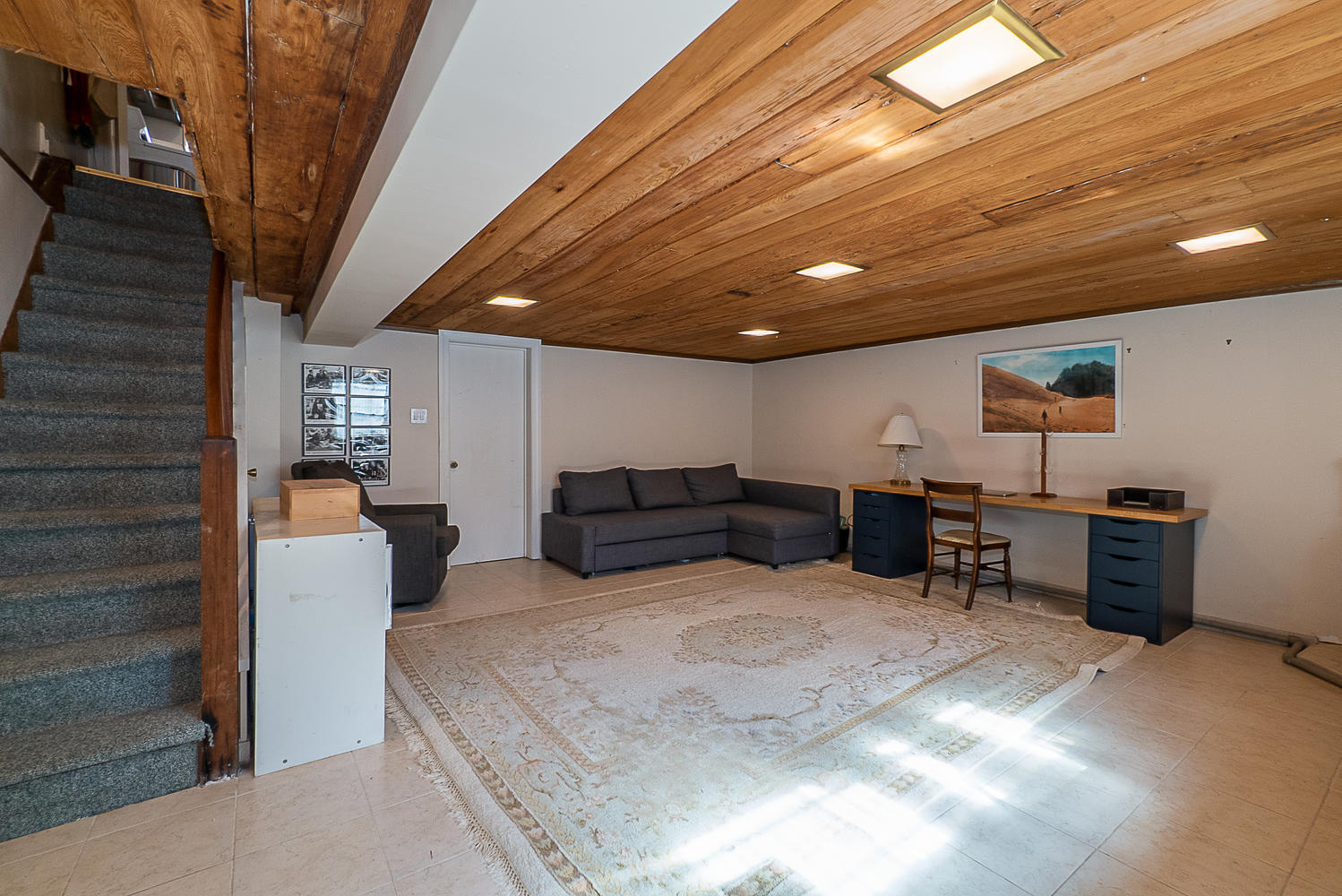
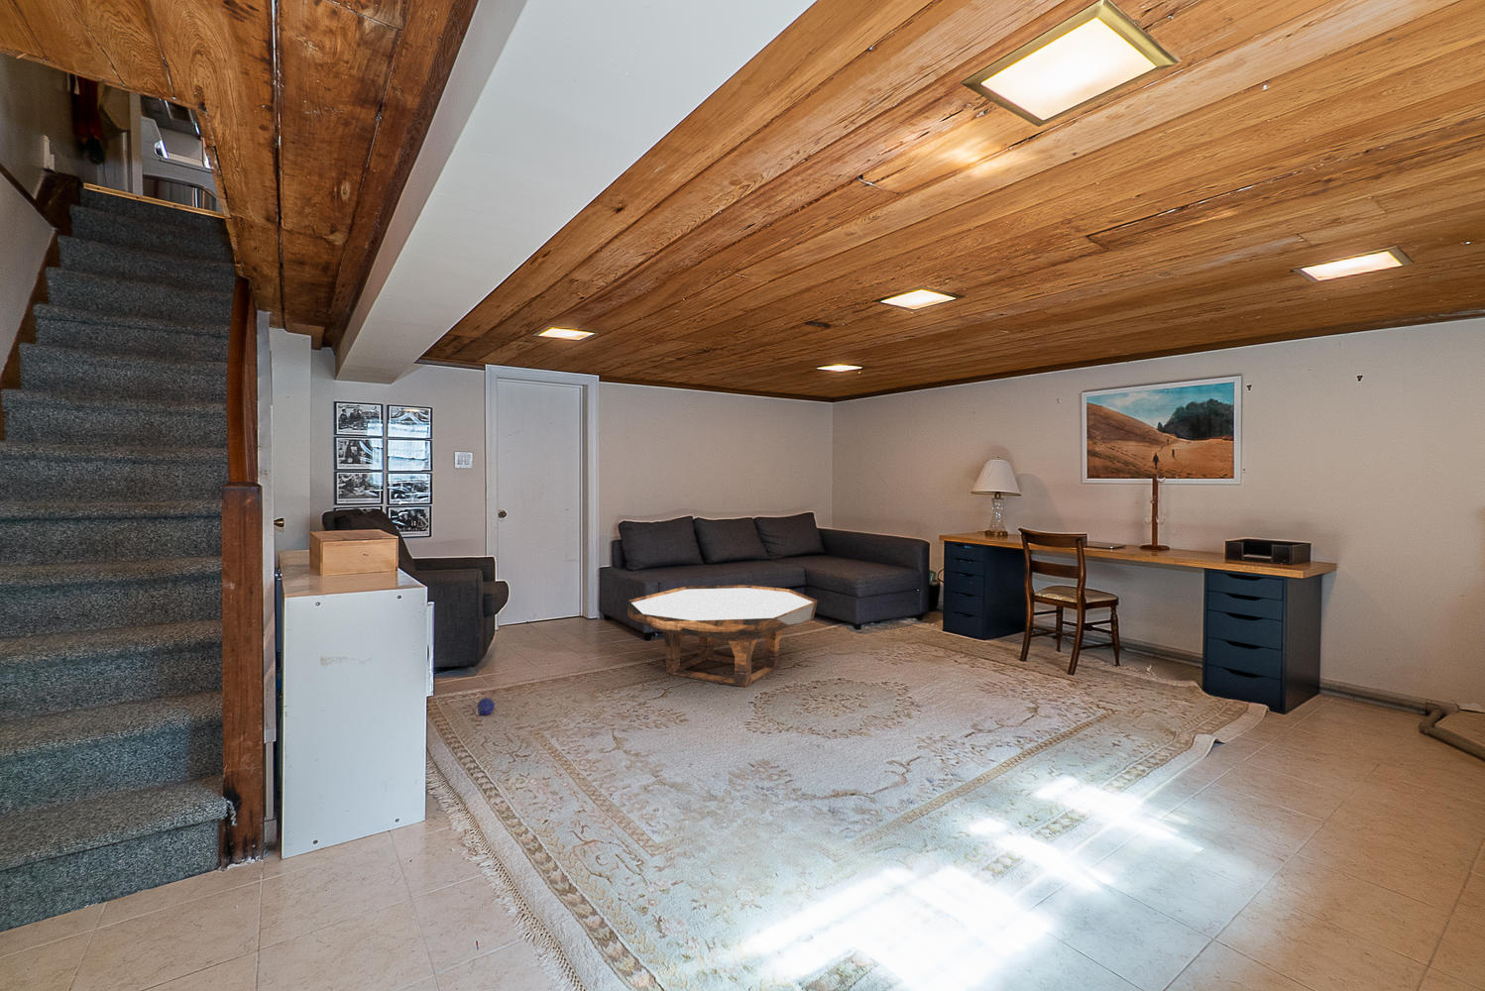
+ coffee table (723, 634)
+ ball (485, 706)
